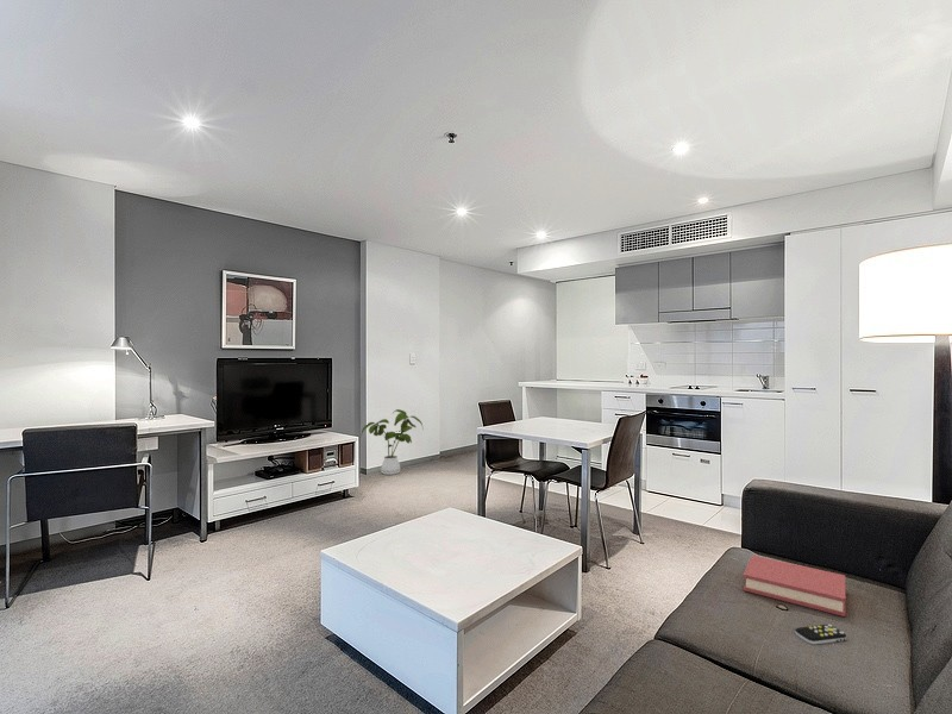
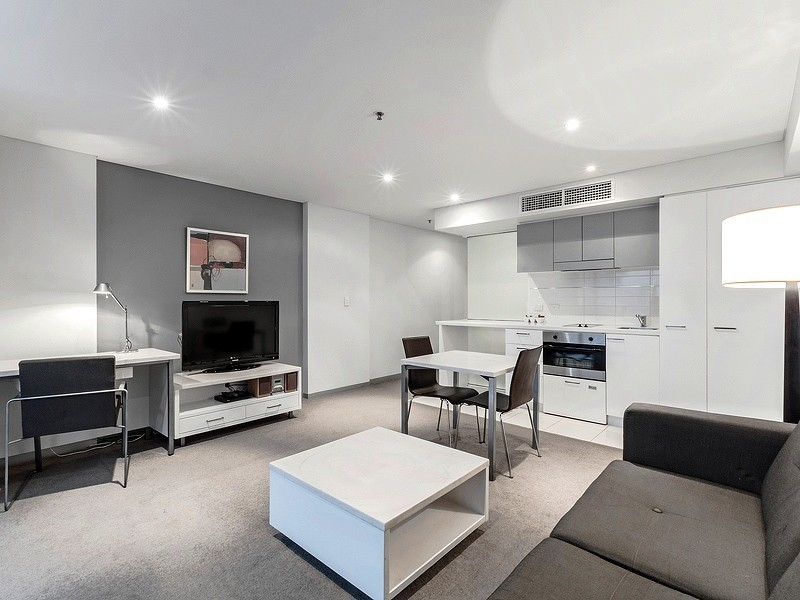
- hardback book (794, 582)
- remote control (820, 633)
- house plant (400, 440)
